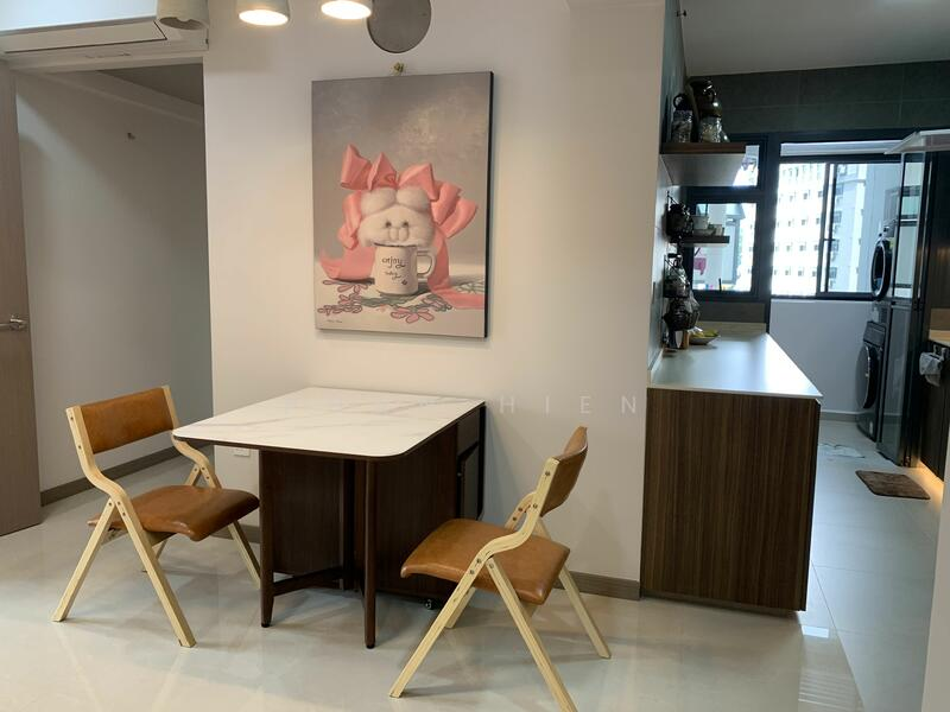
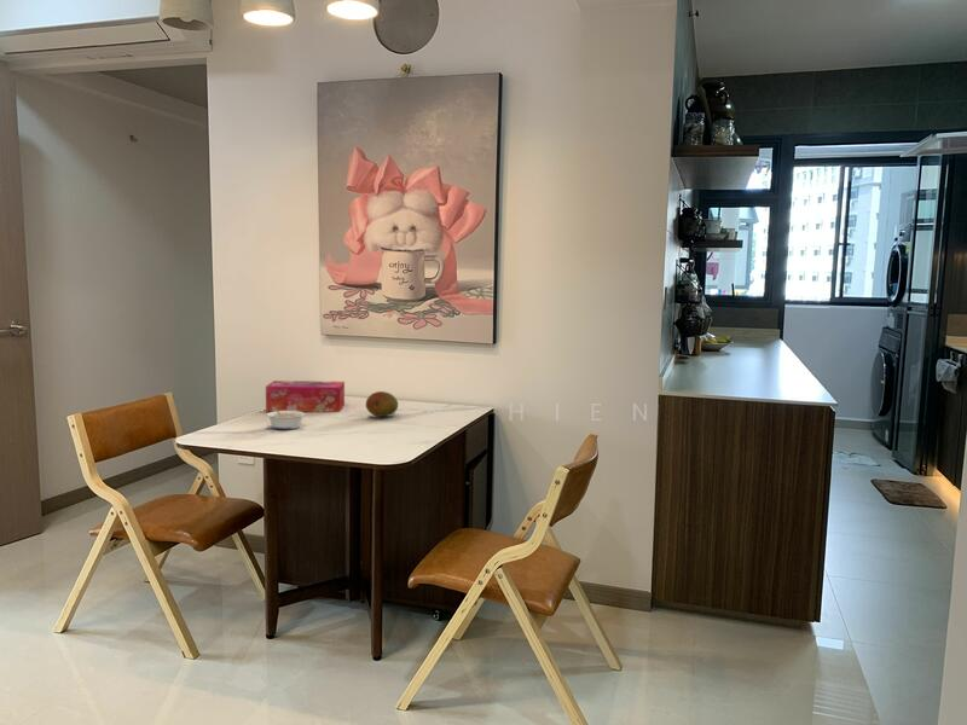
+ tissue box (306, 395)
+ fruit (382, 404)
+ legume (284, 418)
